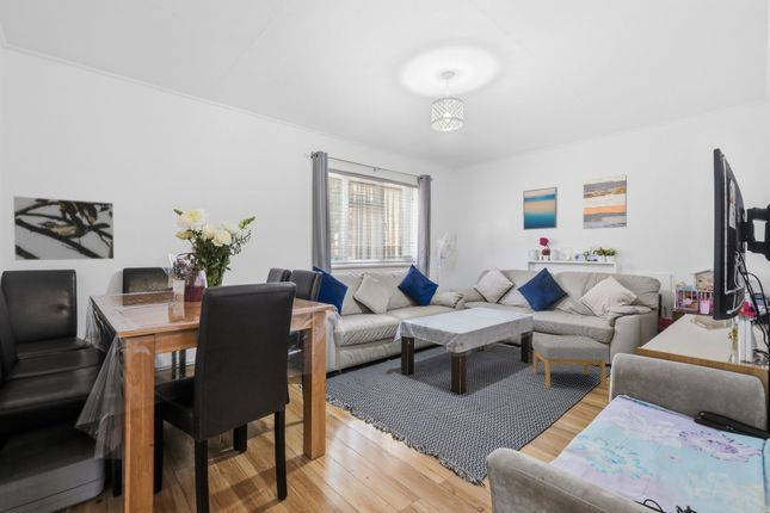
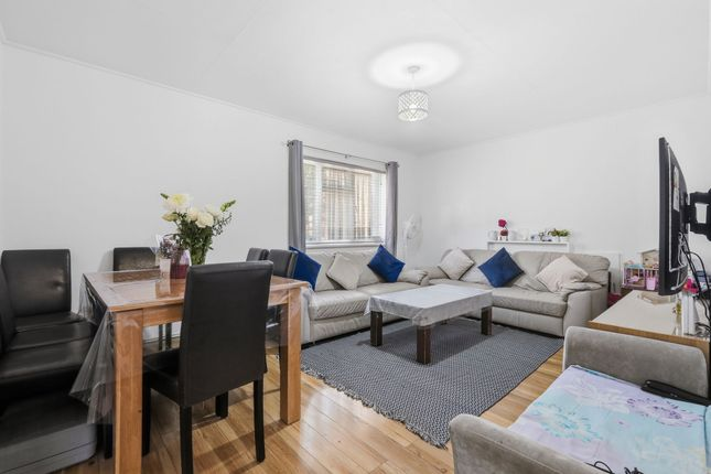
- wall art (604, 203)
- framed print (67, 229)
- wall art (540, 209)
- footstool (567, 359)
